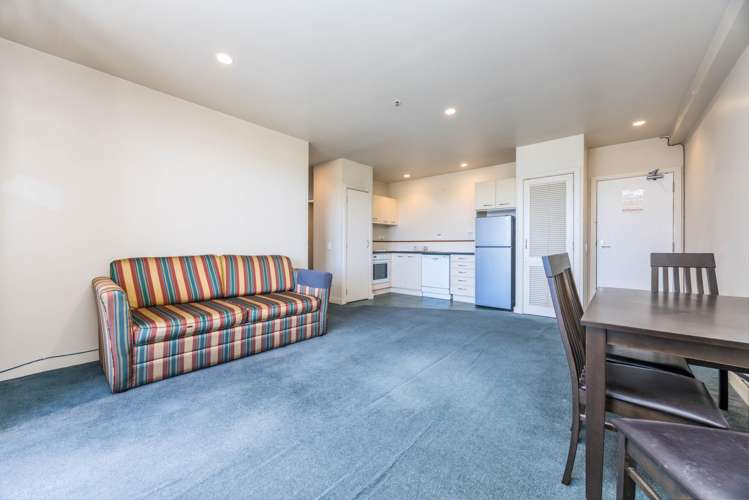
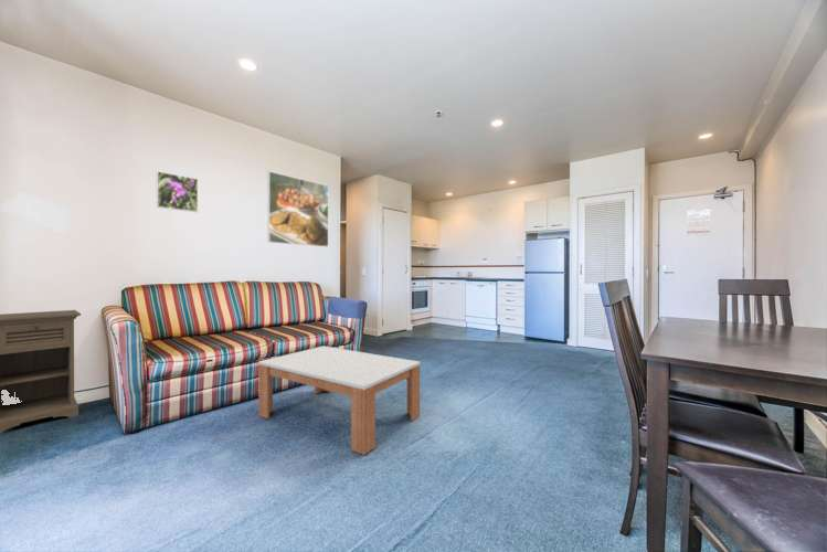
+ coffee table (339, 389)
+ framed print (178, 192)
+ nightstand (35, 365)
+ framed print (299, 212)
